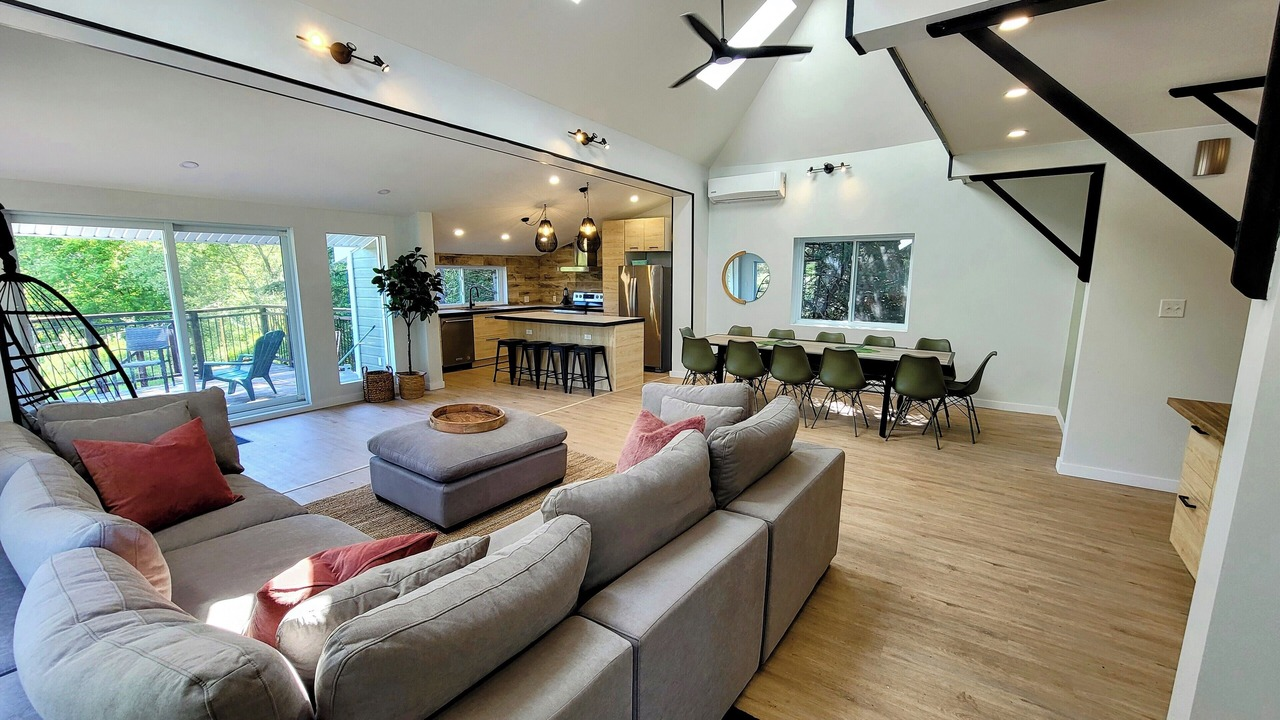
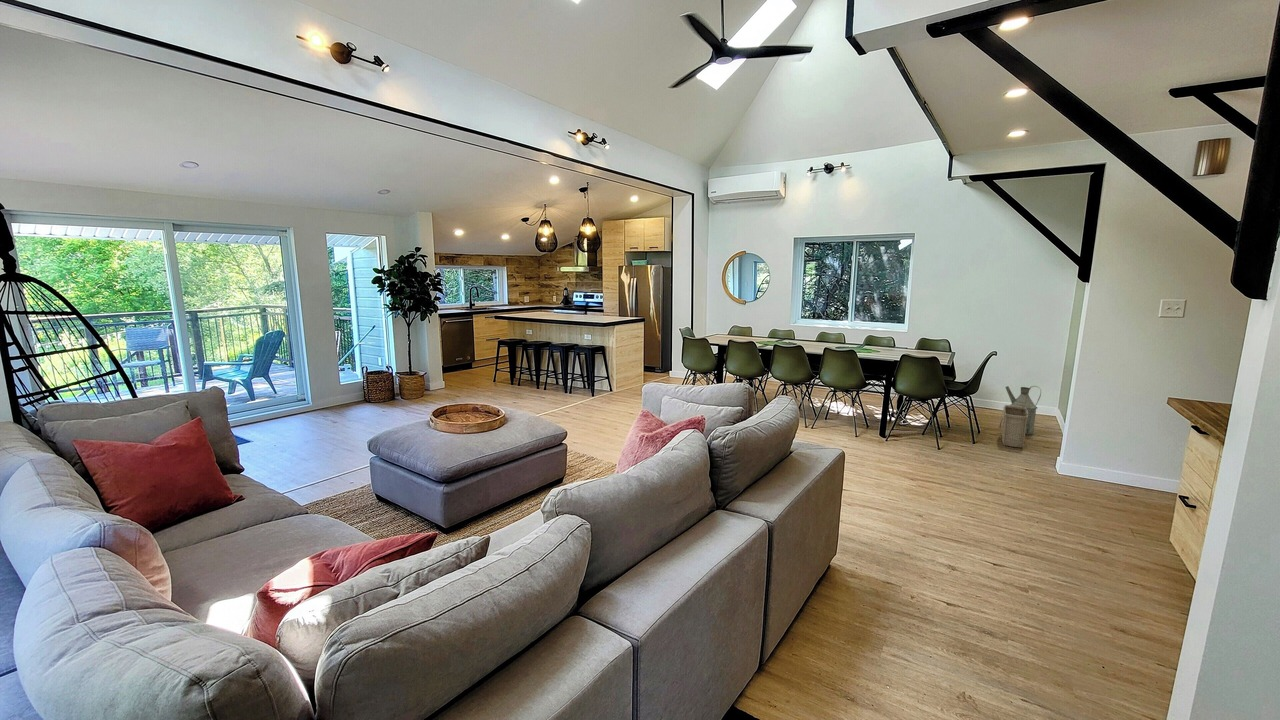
+ watering can (1021, 406)
+ basket (1014, 425)
